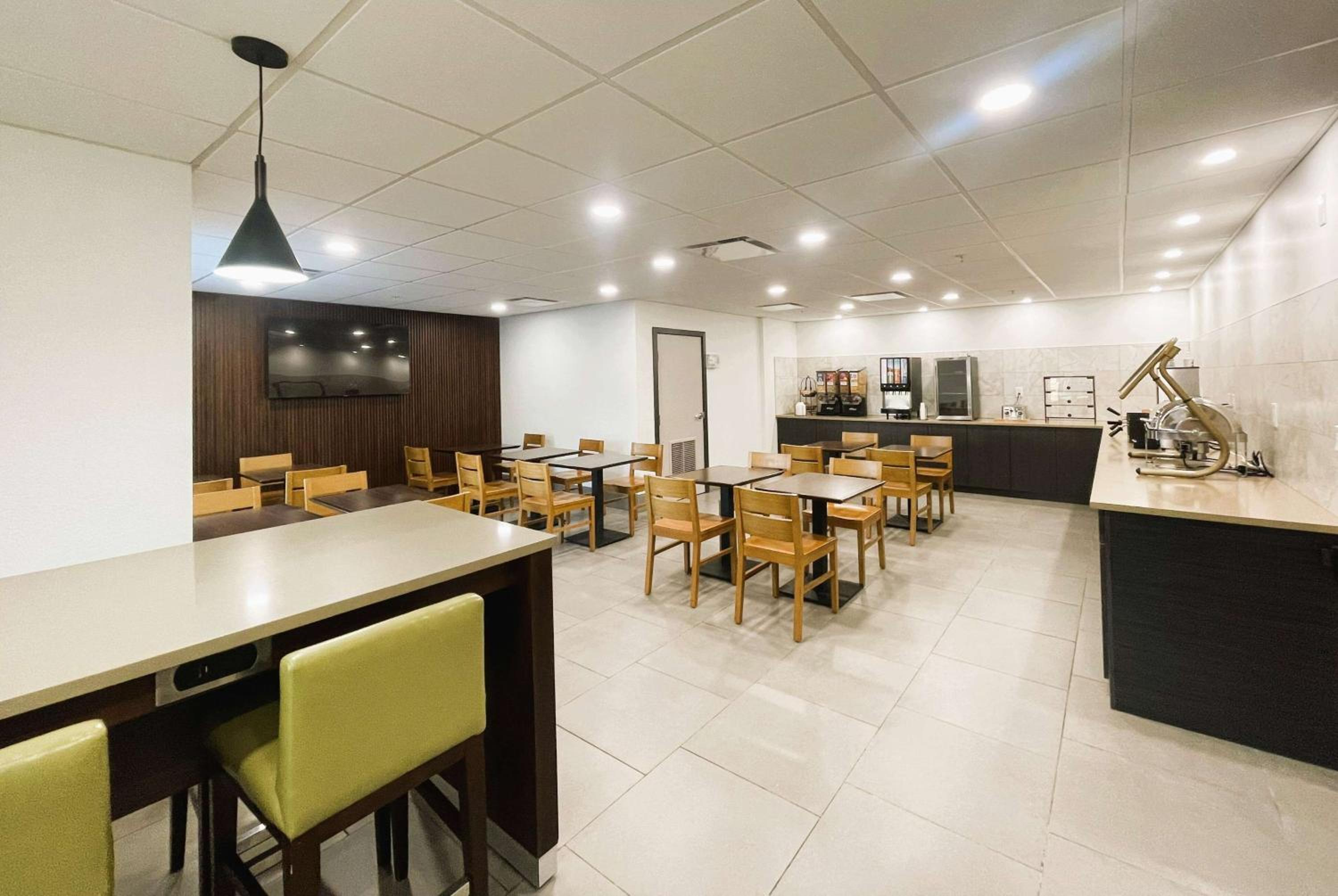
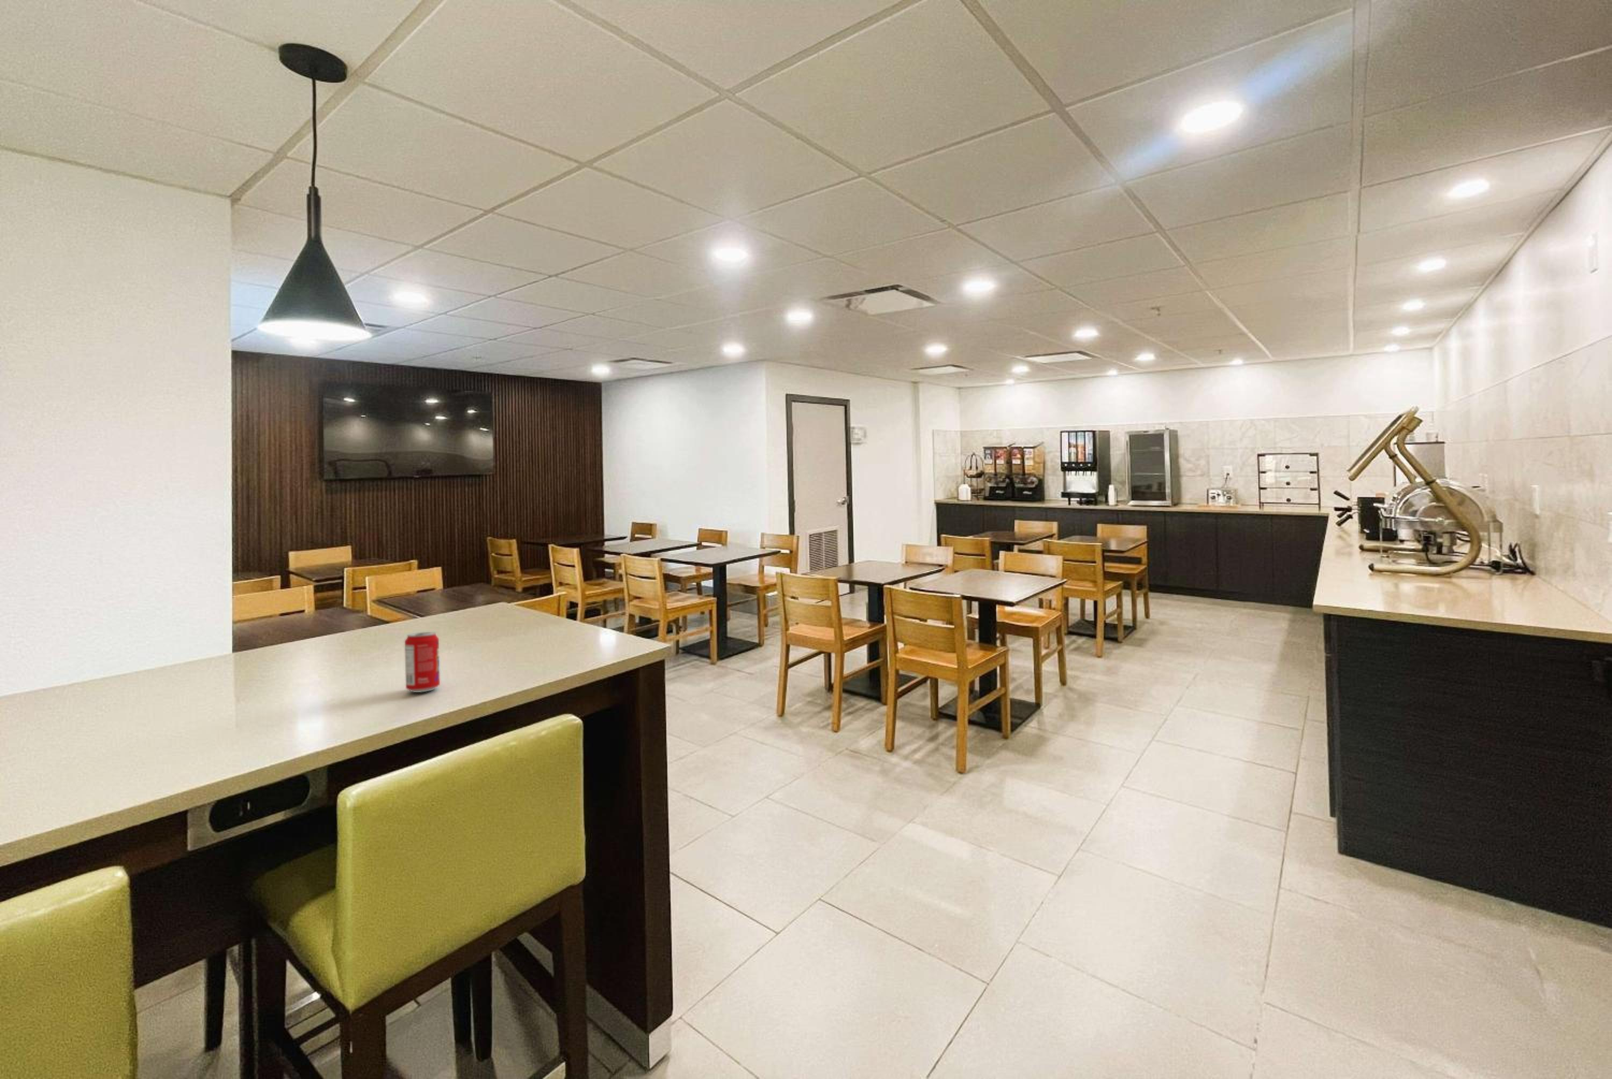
+ beverage can (423, 661)
